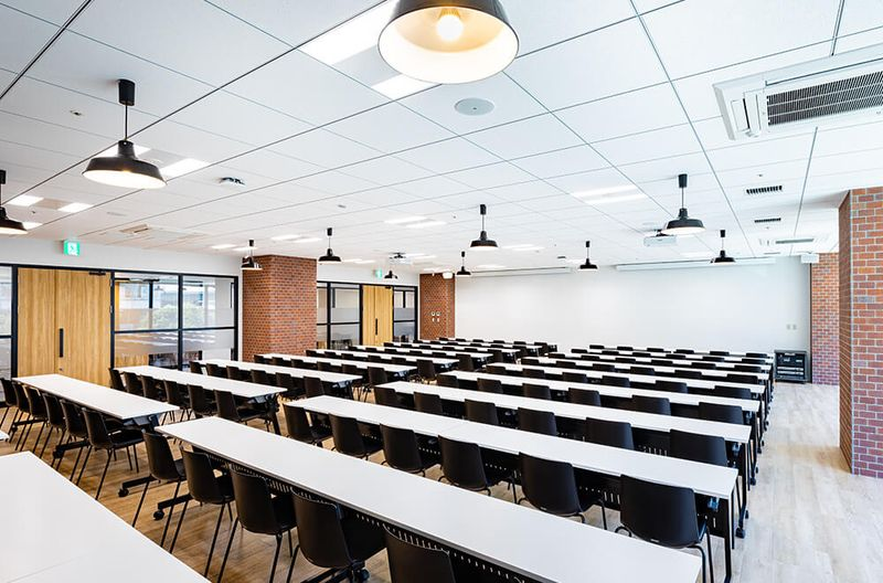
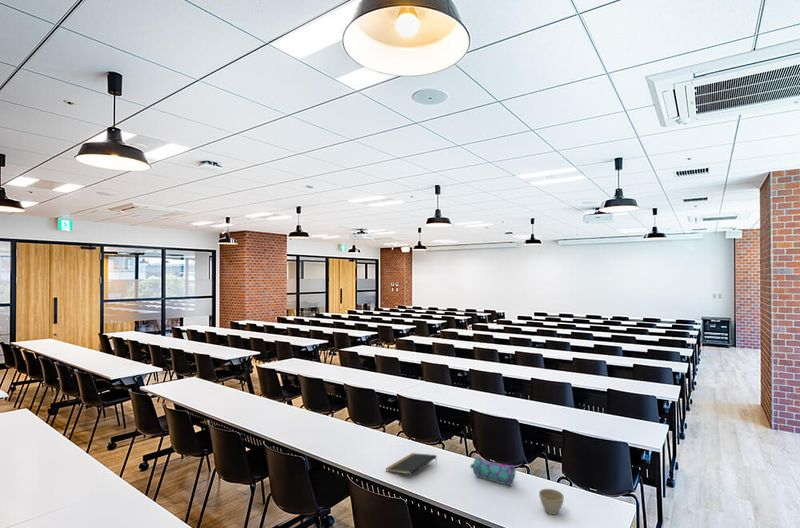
+ pencil case (493, 469)
+ flower pot (551, 502)
+ notepad (411, 463)
